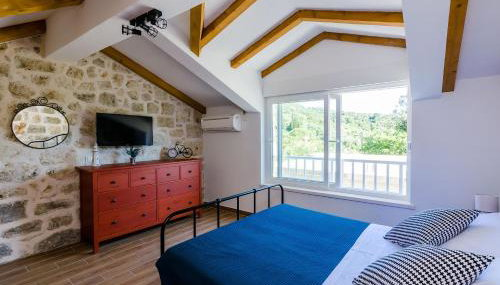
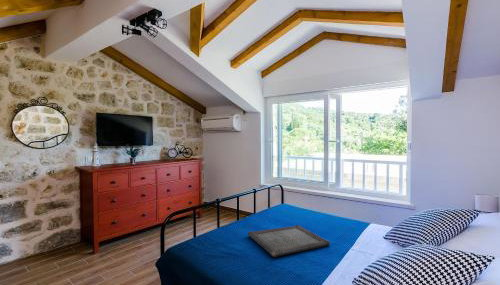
+ serving tray (287, 238)
